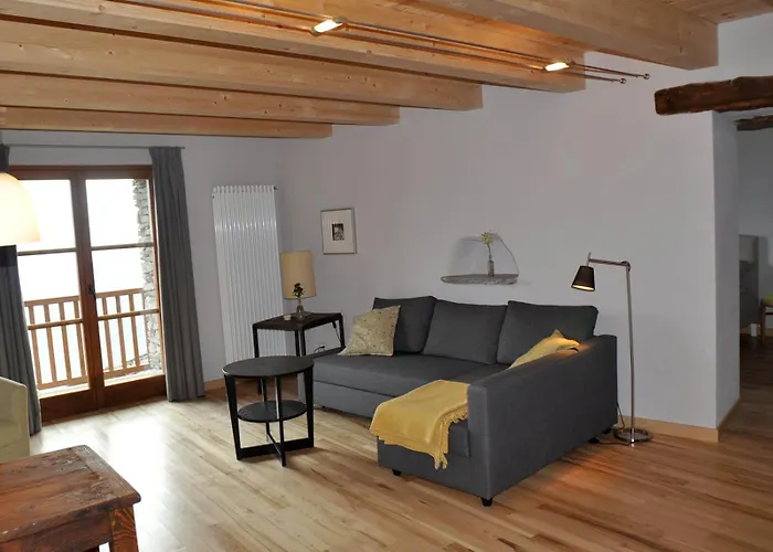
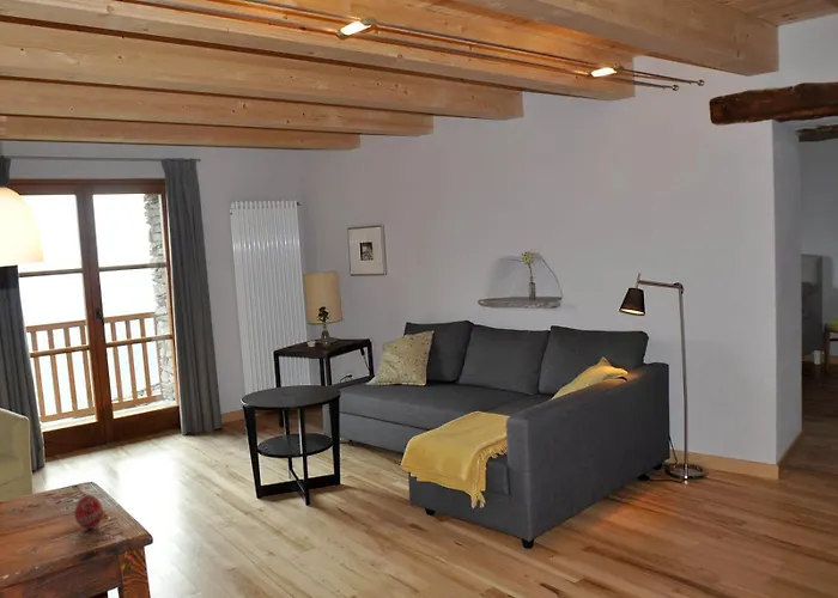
+ decorative egg (89, 511)
